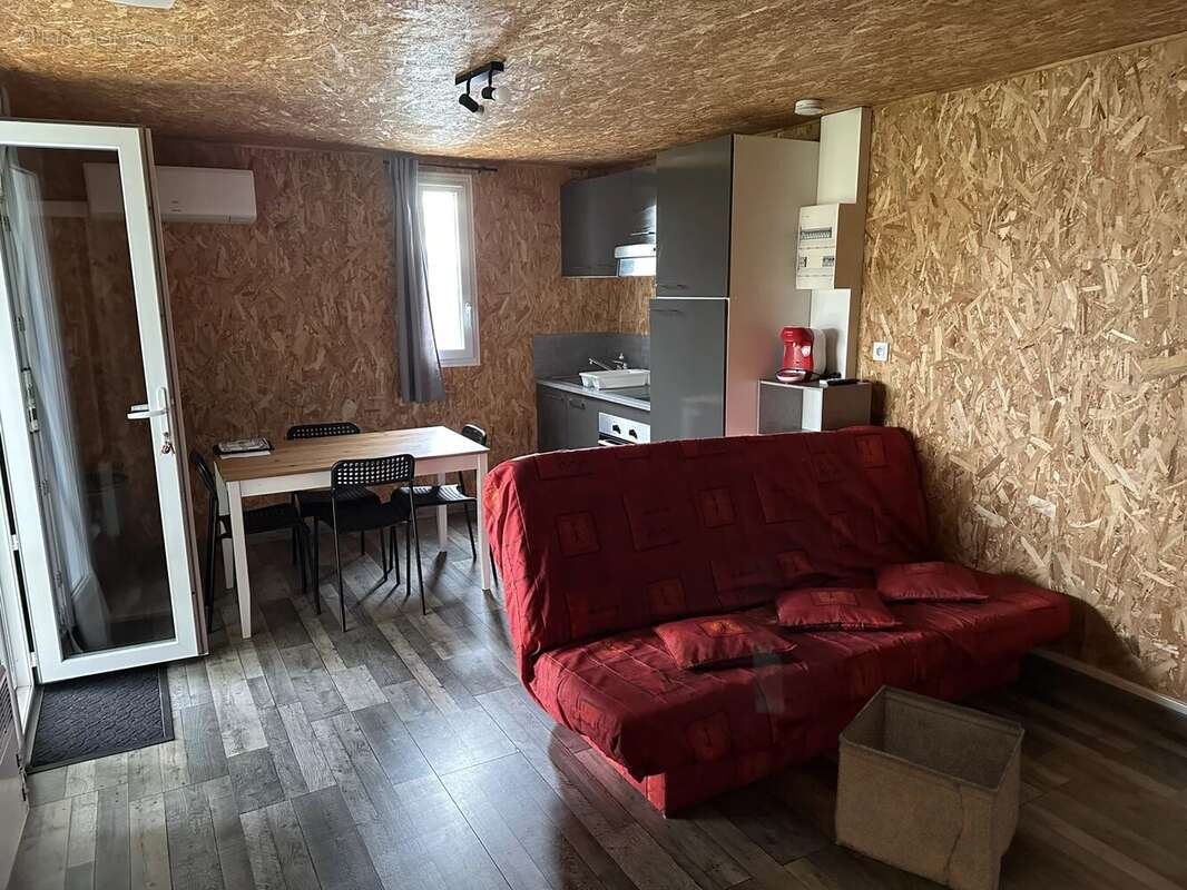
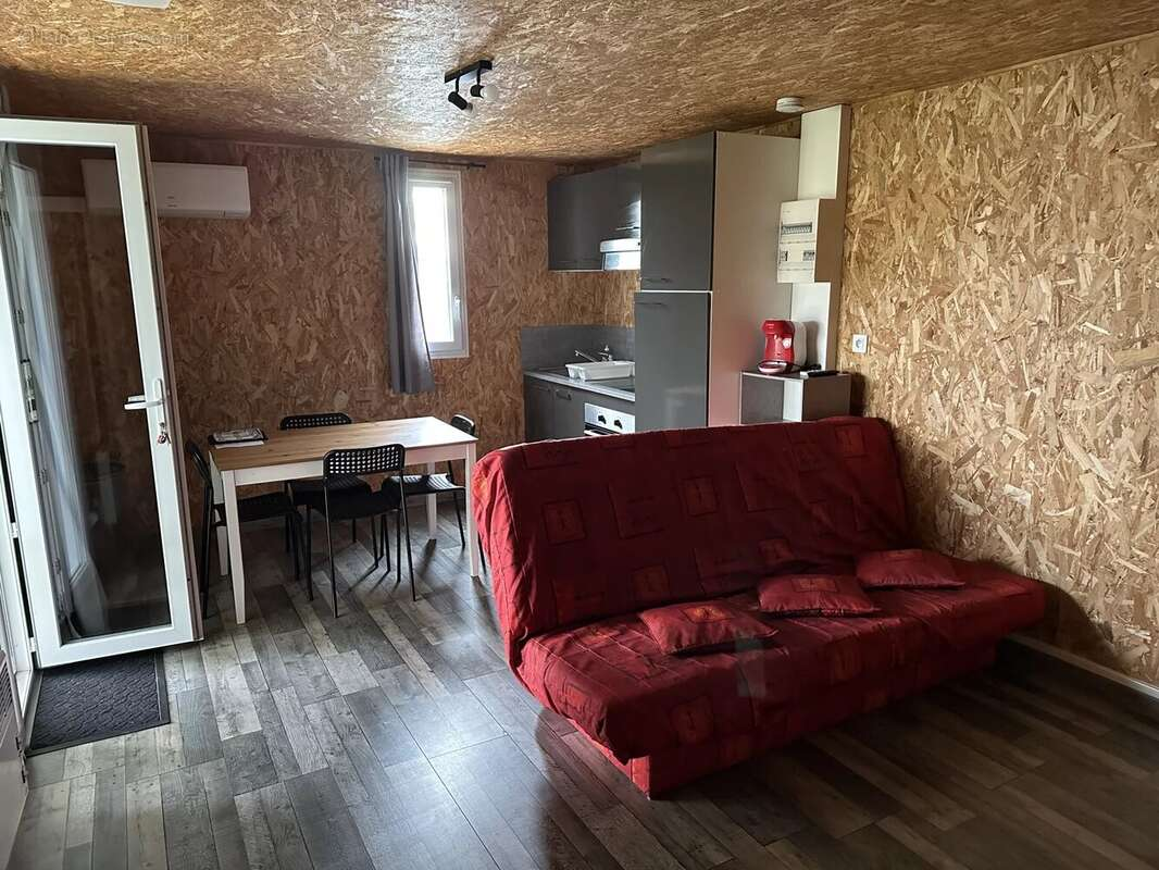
- storage bin (932, 783)
